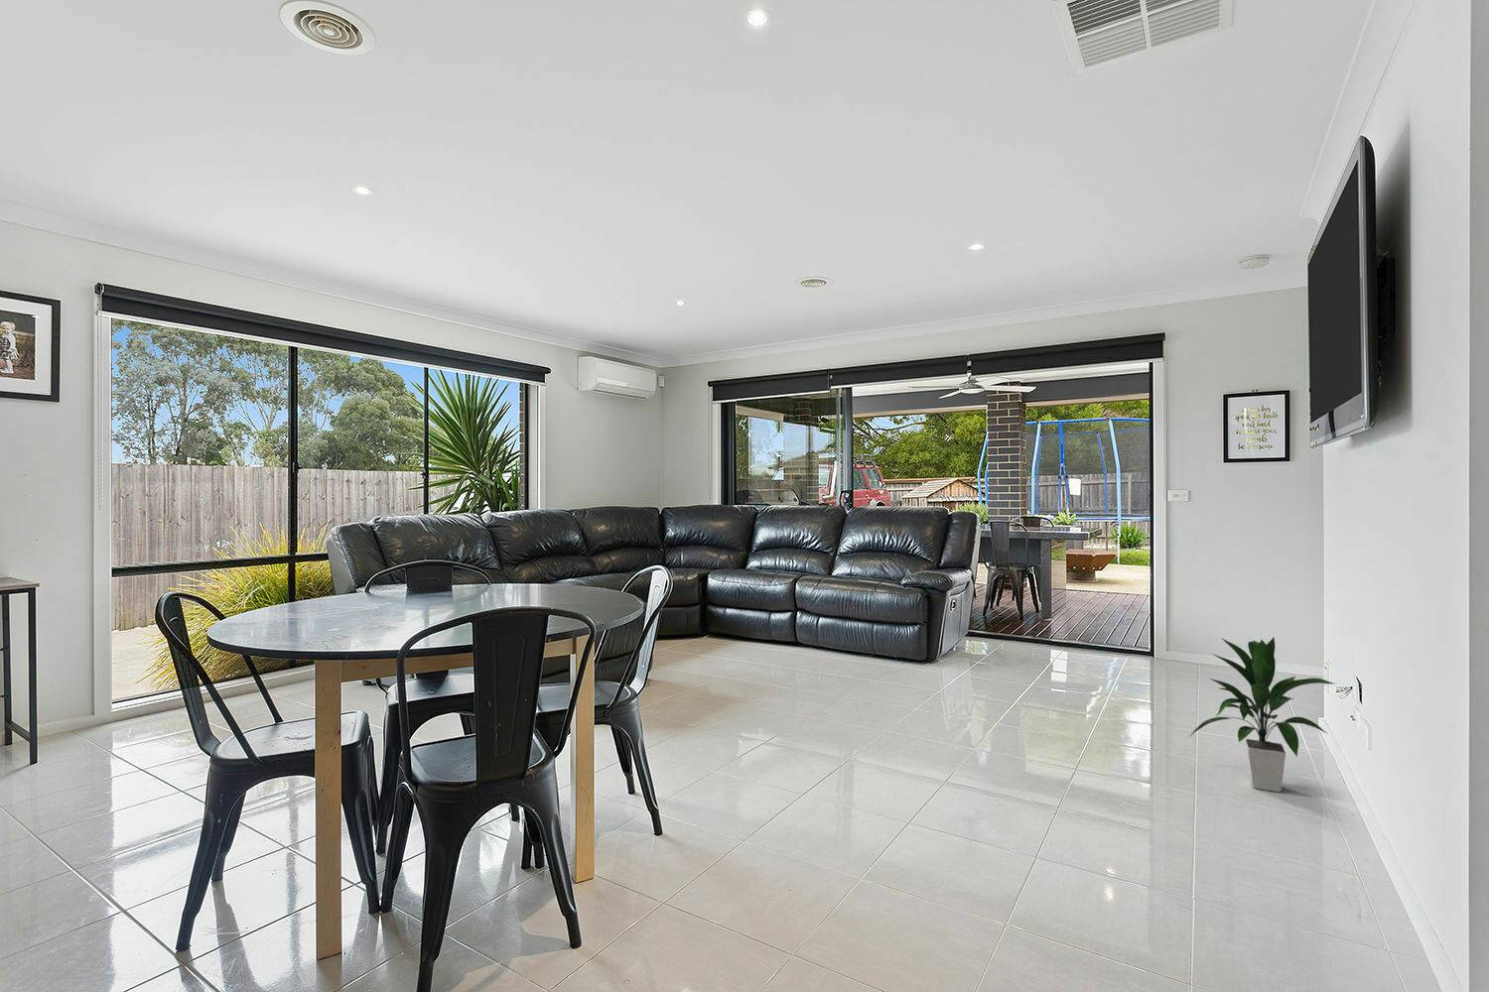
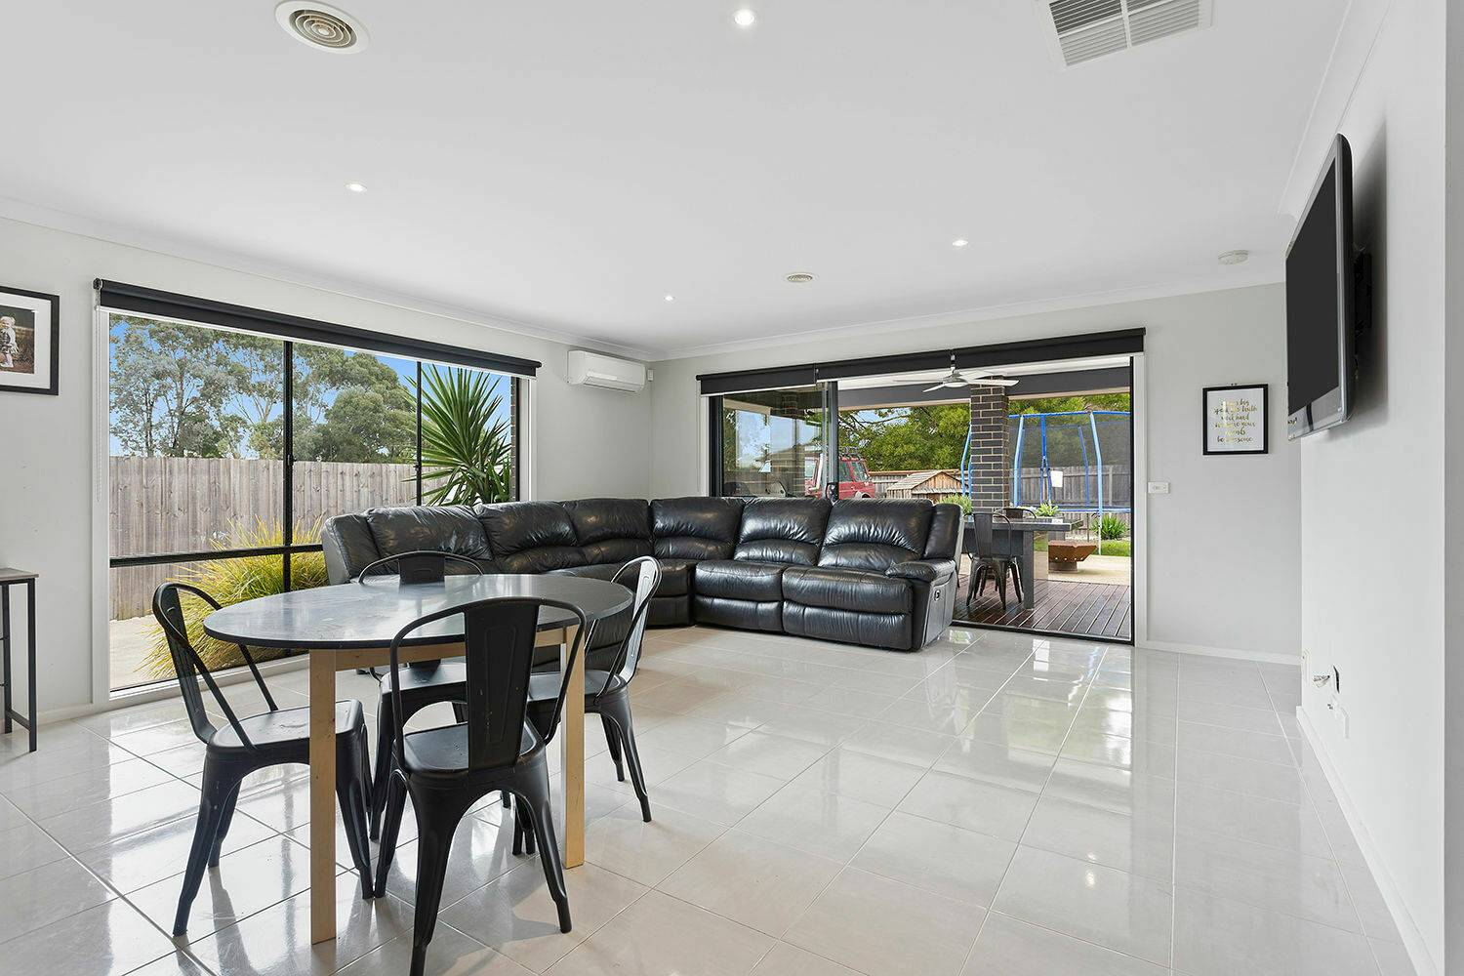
- indoor plant (1257, 709)
